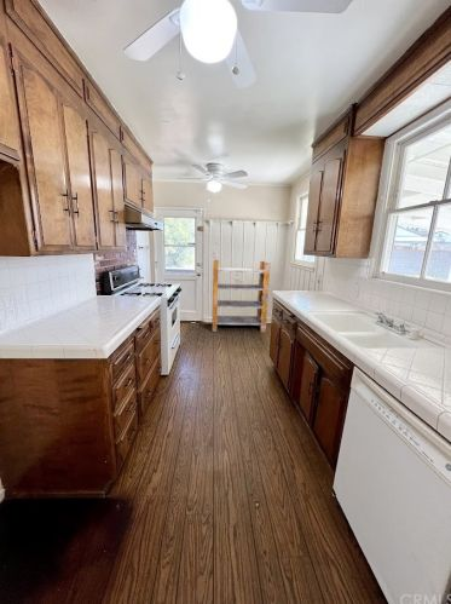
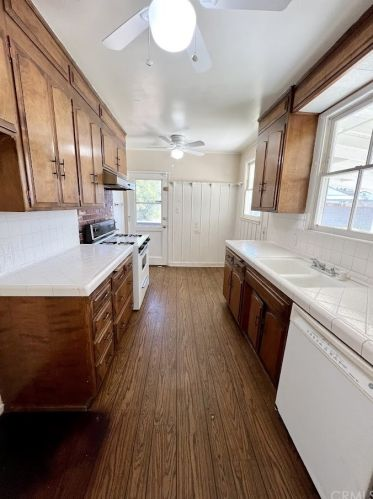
- shelving unit (238, 300)
